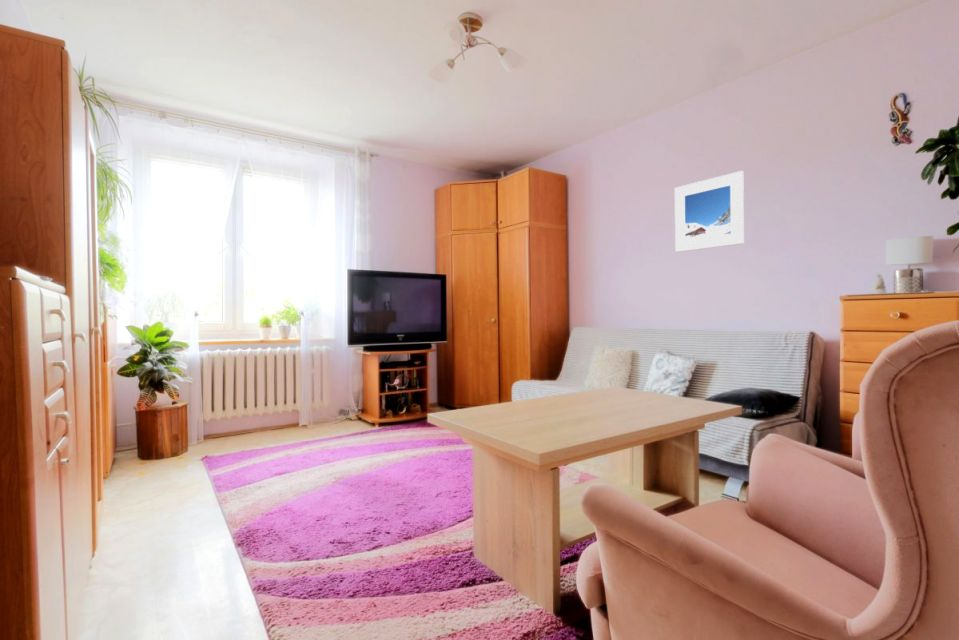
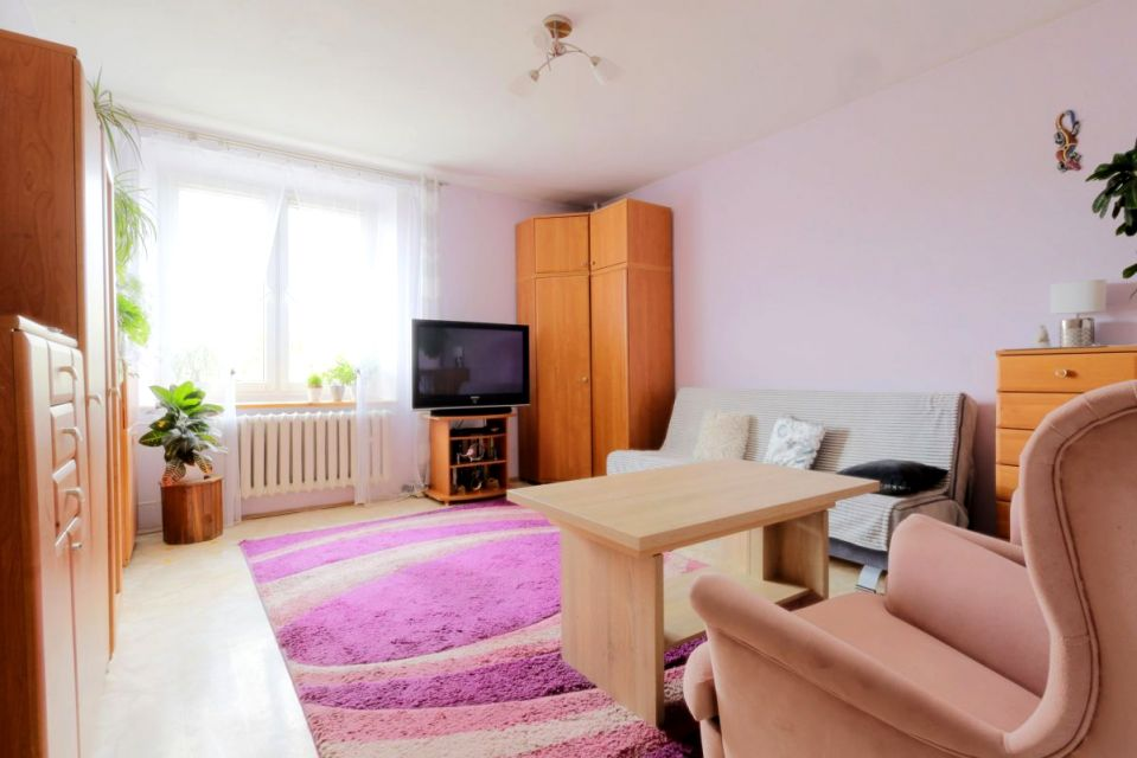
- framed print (707, 213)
